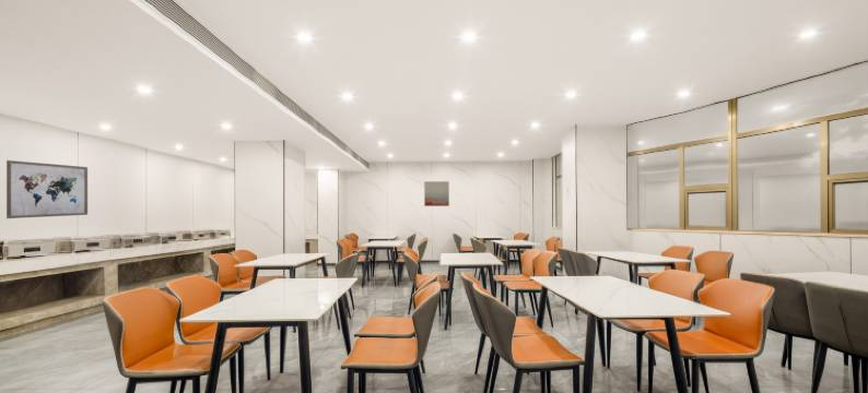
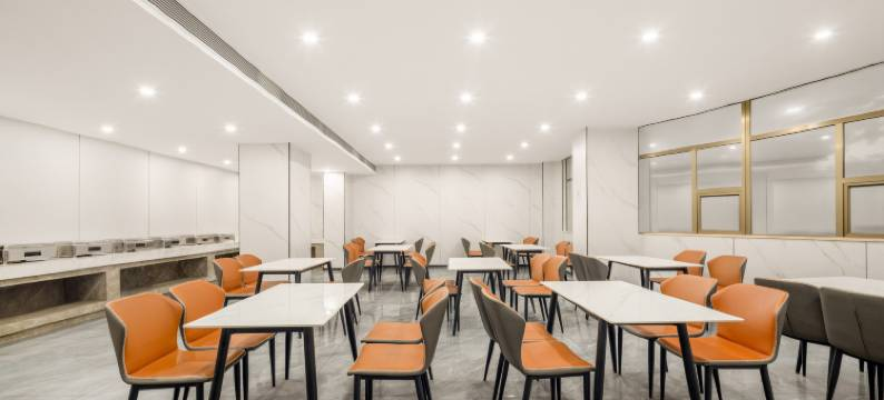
- wall art (436, 193)
- wall art (50, 190)
